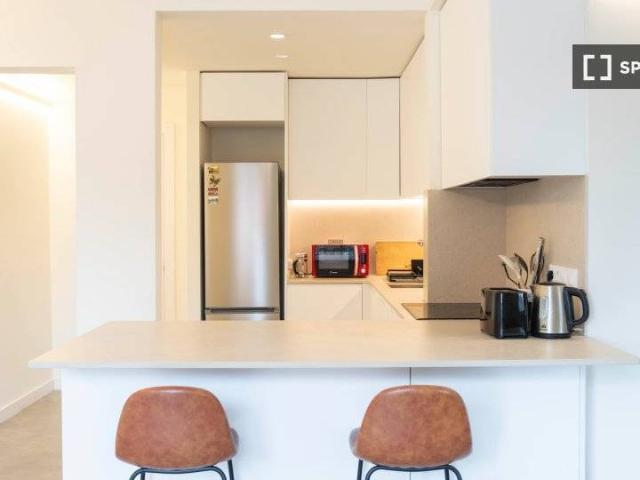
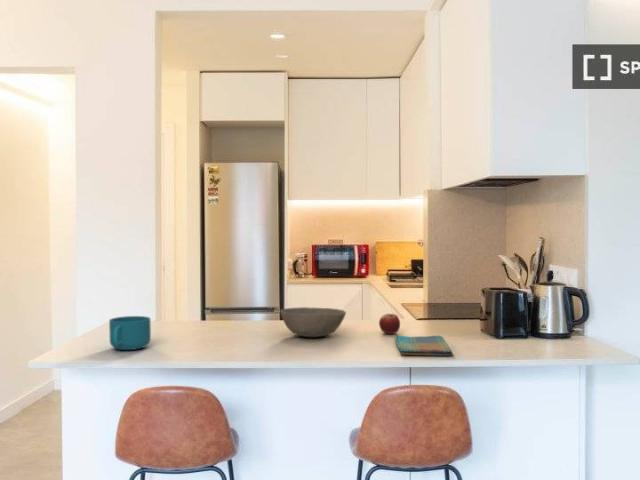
+ cup (127, 334)
+ fruit (389, 323)
+ bowl (313, 322)
+ dish towel (422, 344)
